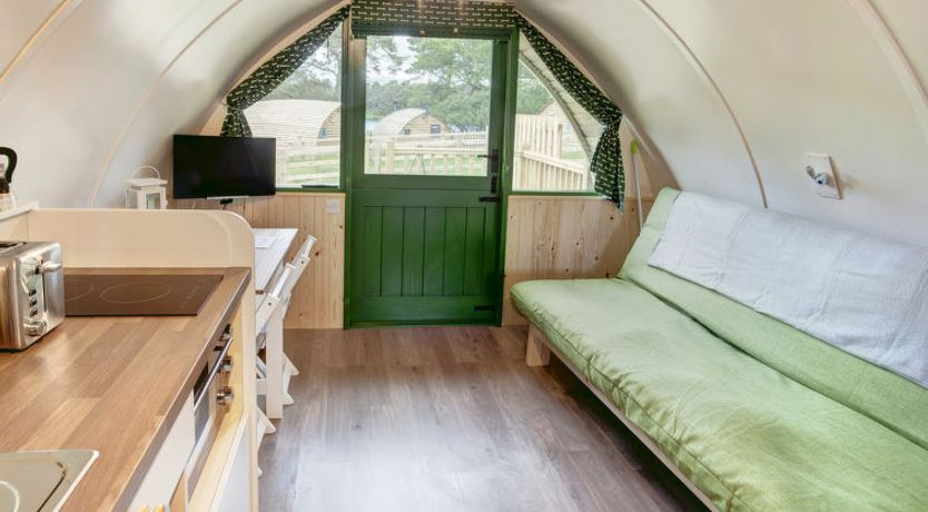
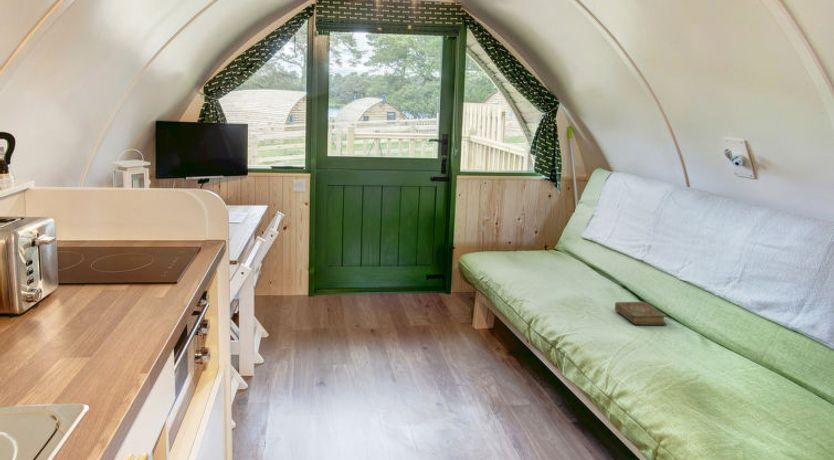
+ book (639, 312)
